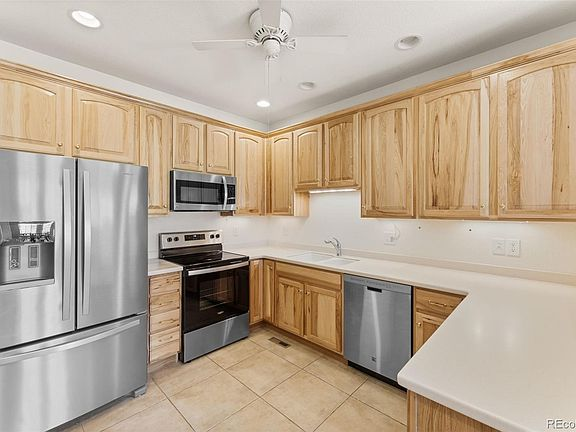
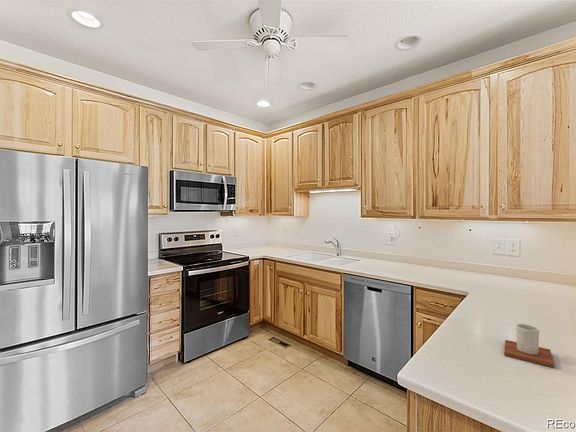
+ mug (527, 340)
